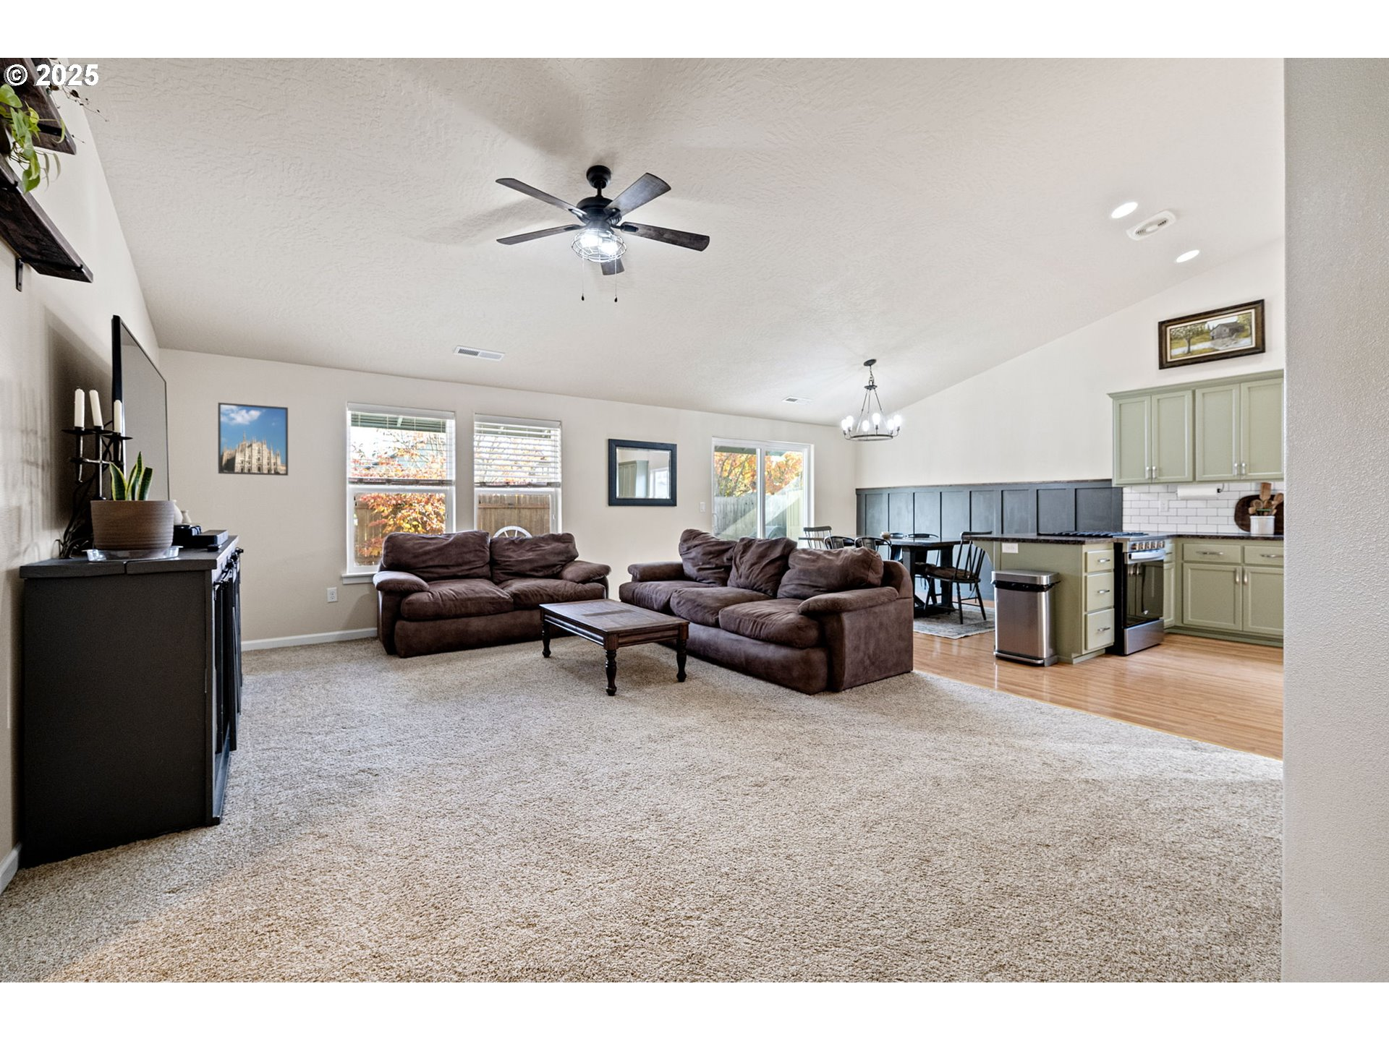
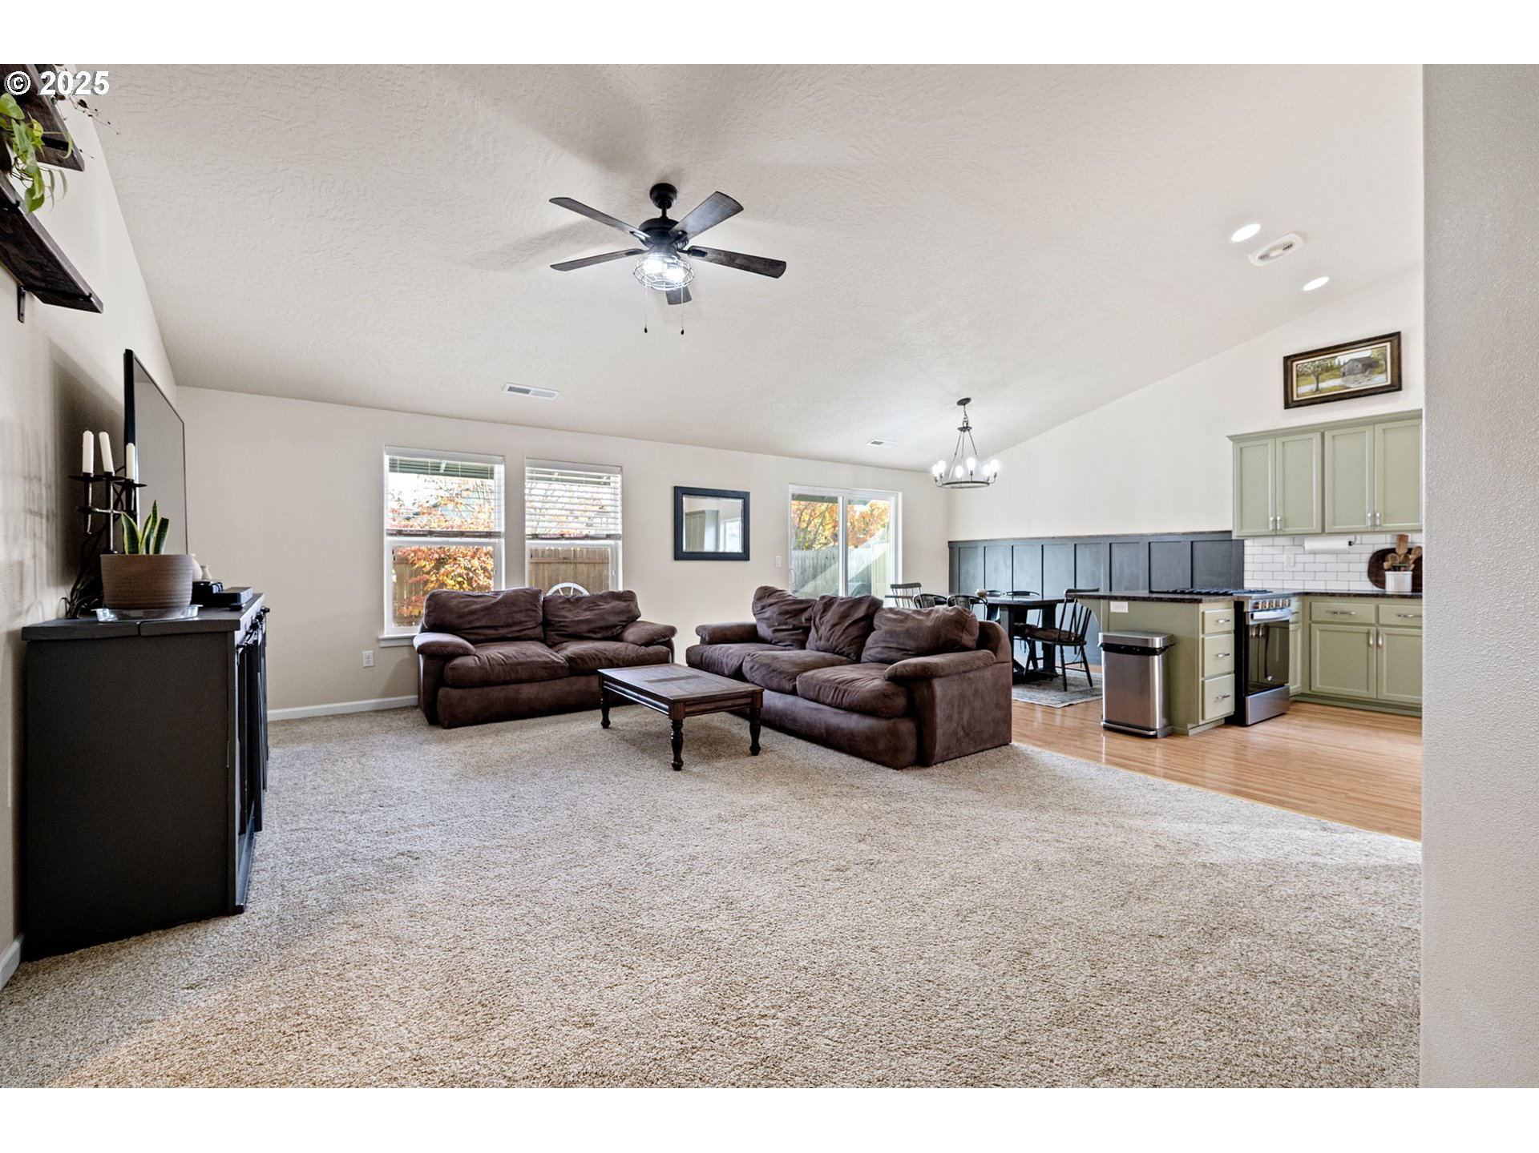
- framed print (254, 440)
